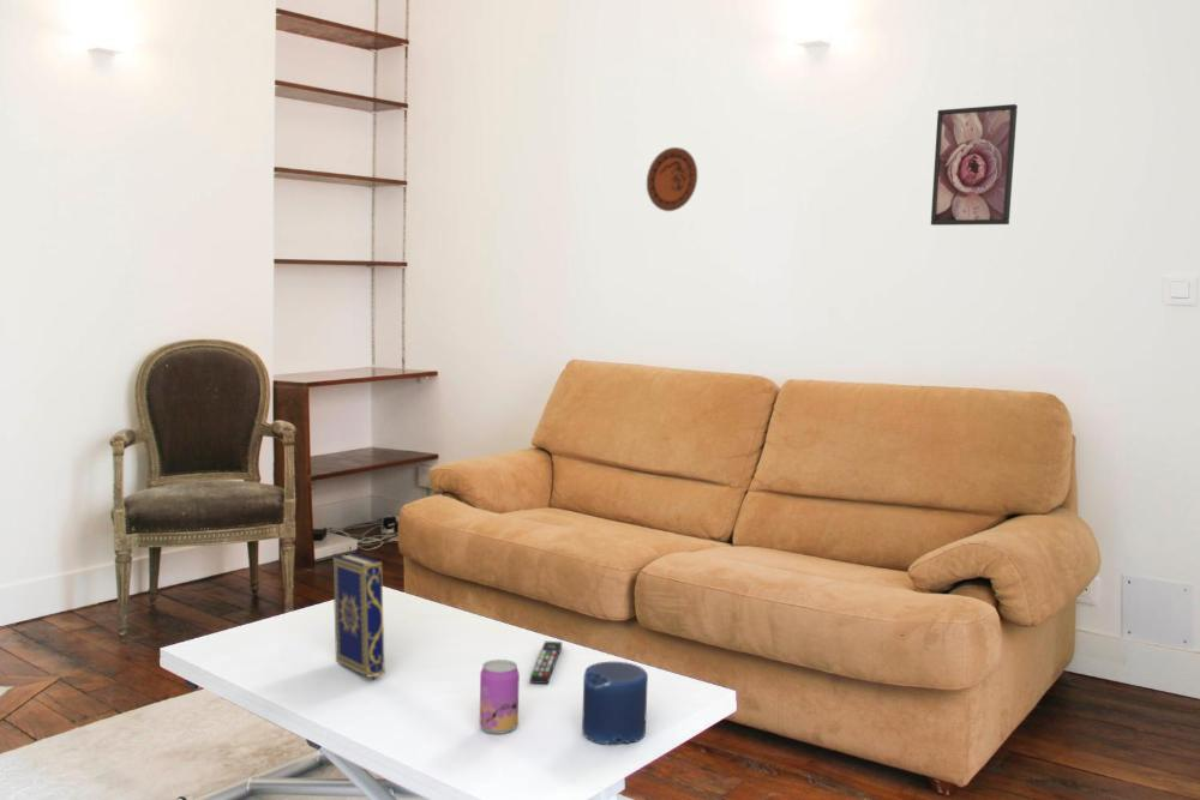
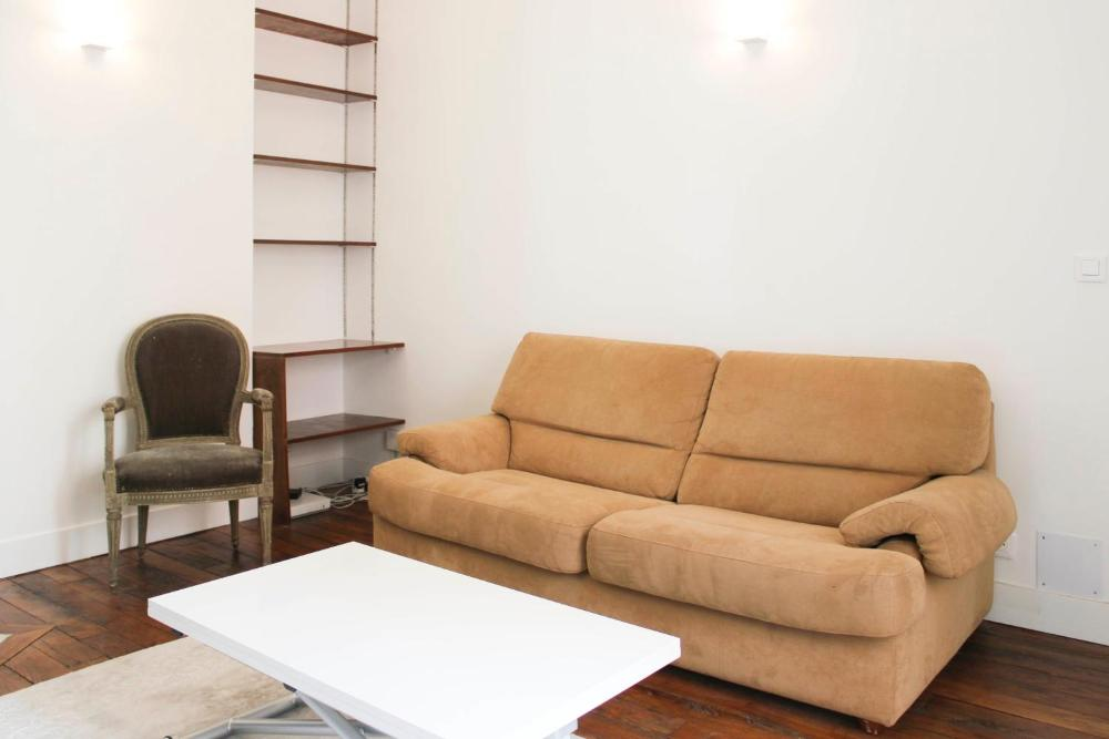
- decorative plate (672, 179)
- book (358, 613)
- candle (614, 702)
- remote control (546, 660)
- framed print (972, 166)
- beer can (499, 696)
